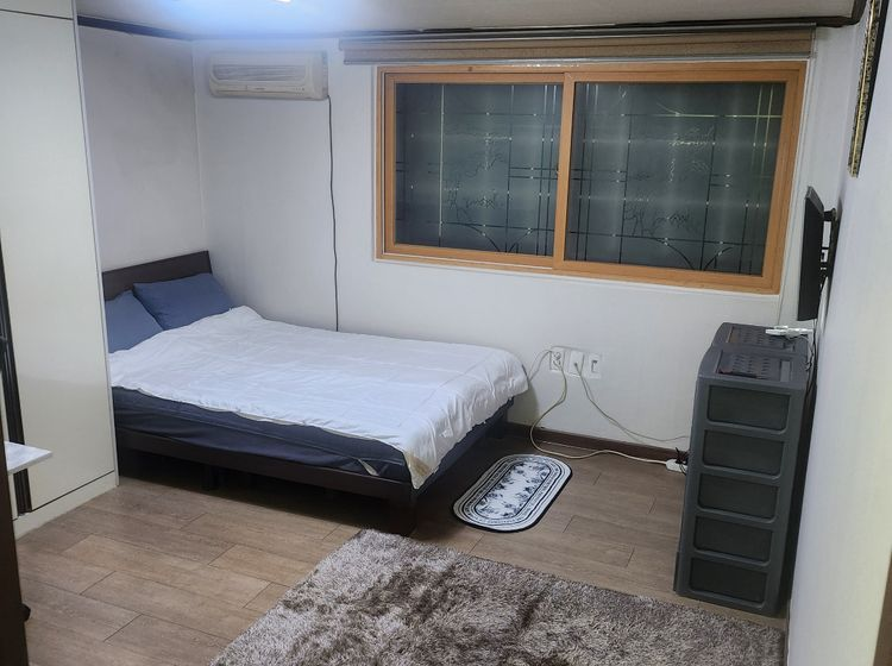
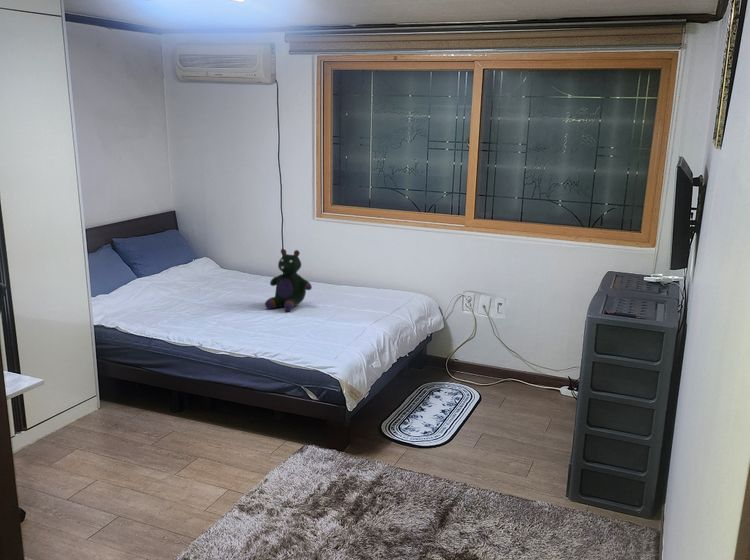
+ stuffed bear (286, 278)
